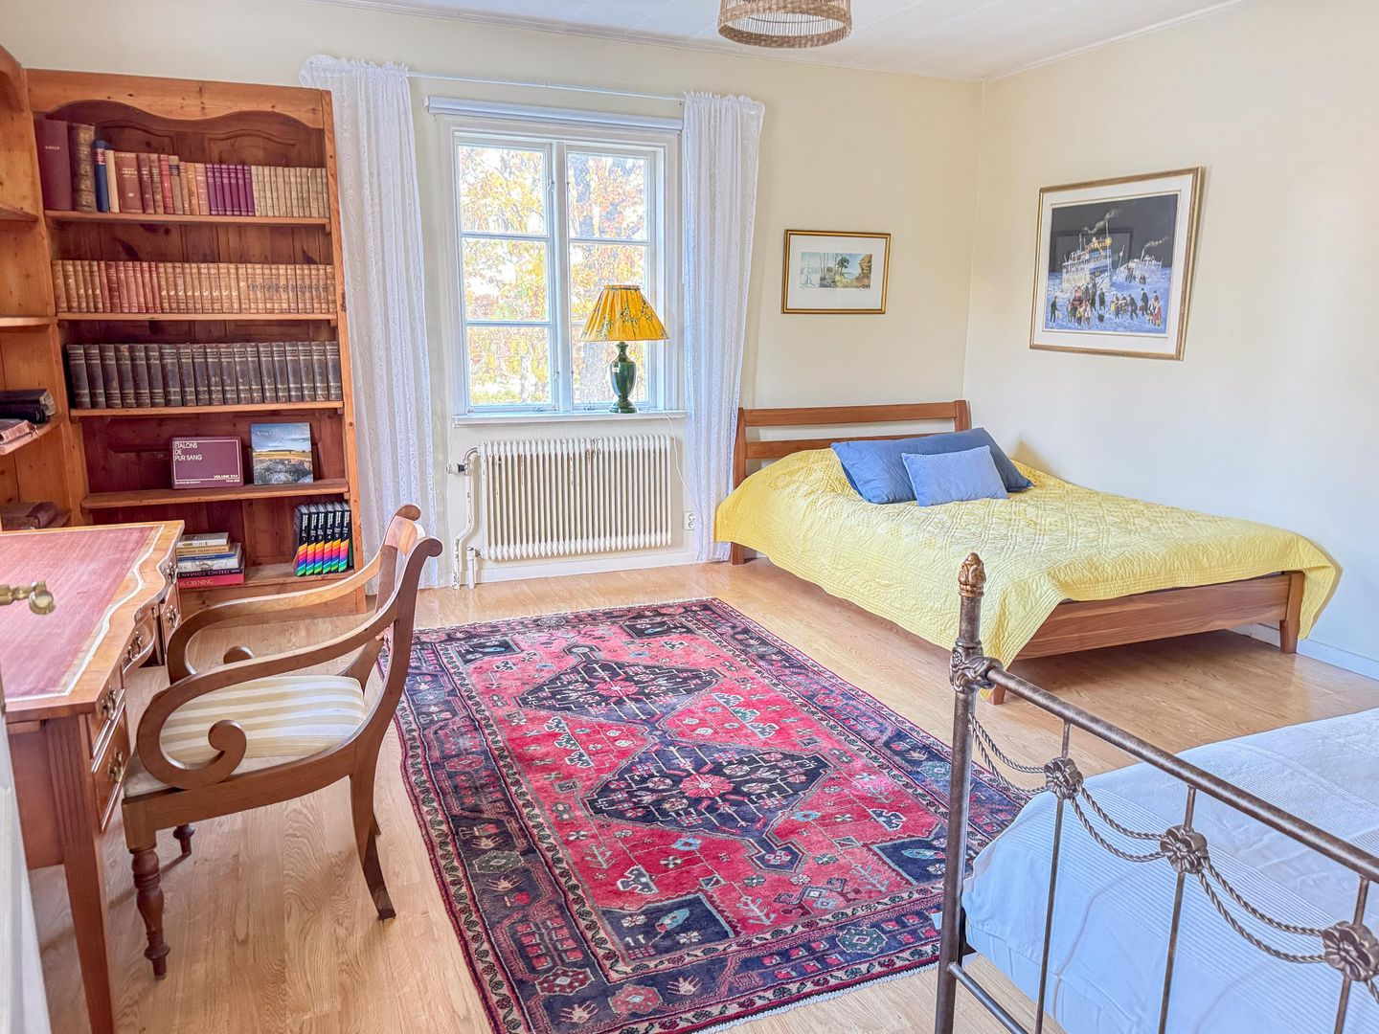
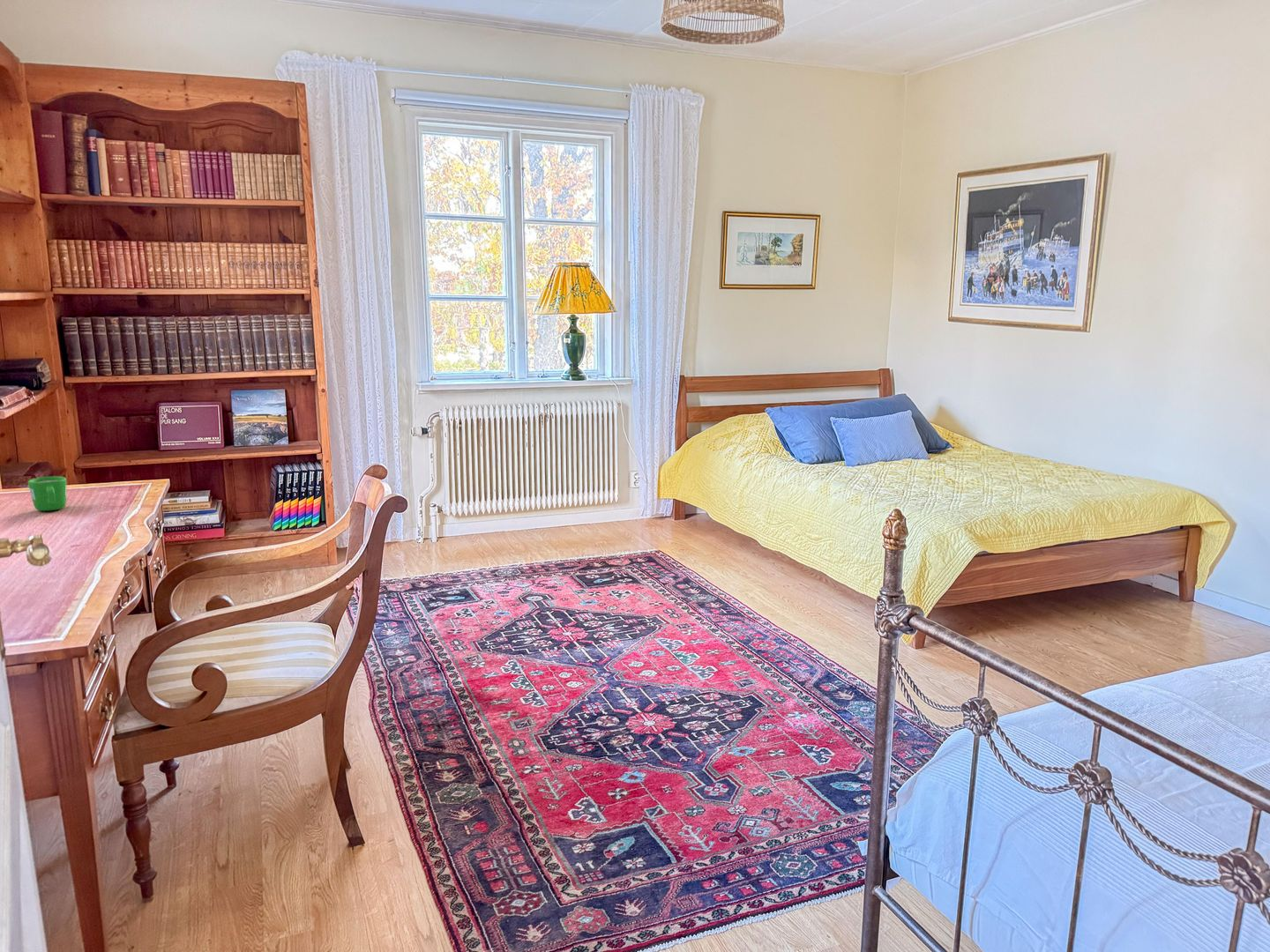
+ mug (49, 495)
